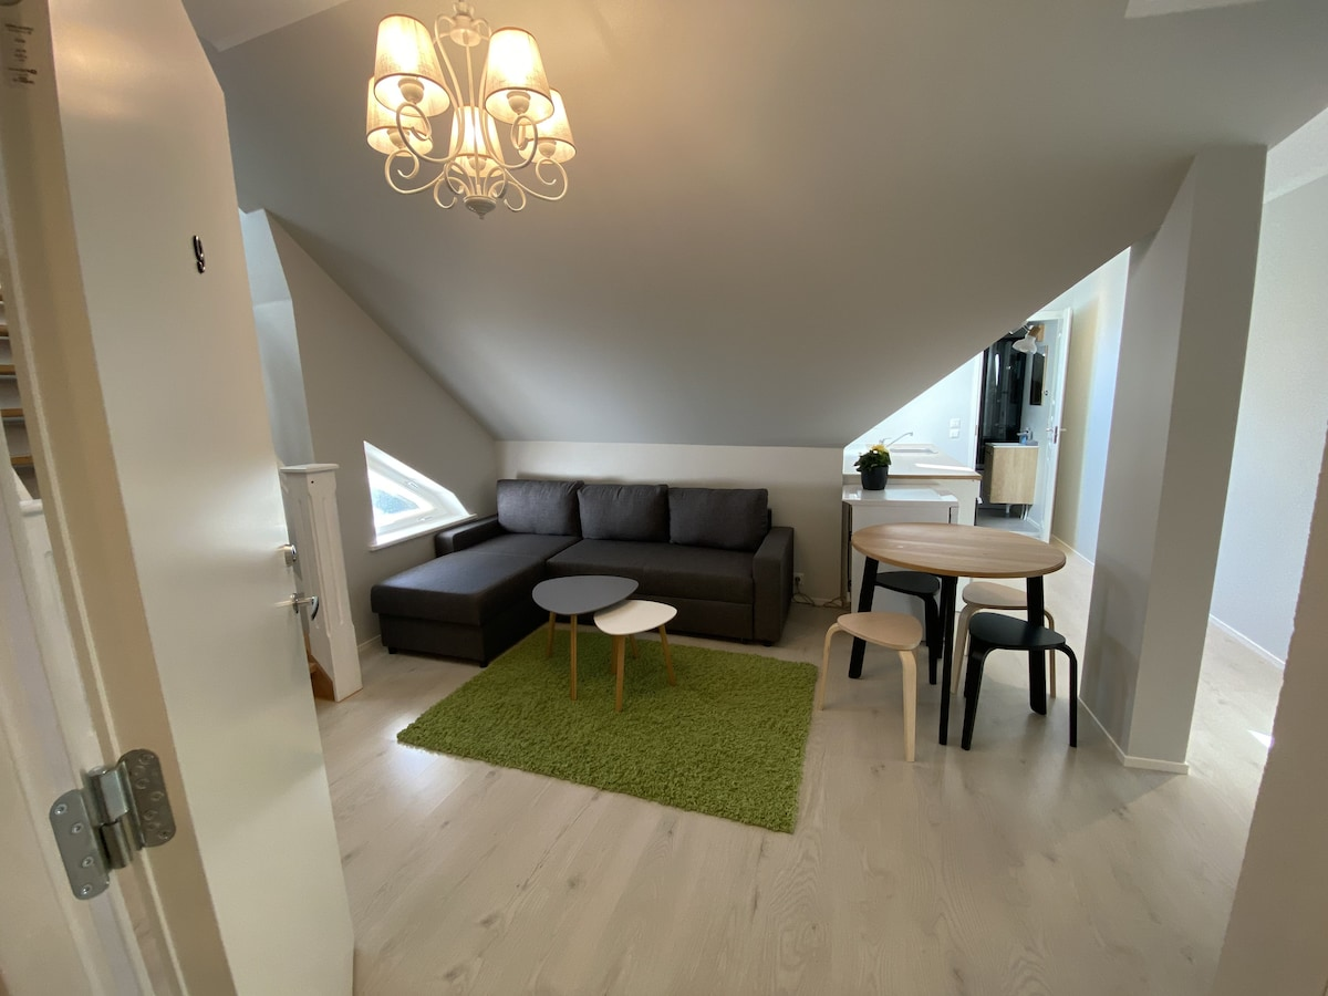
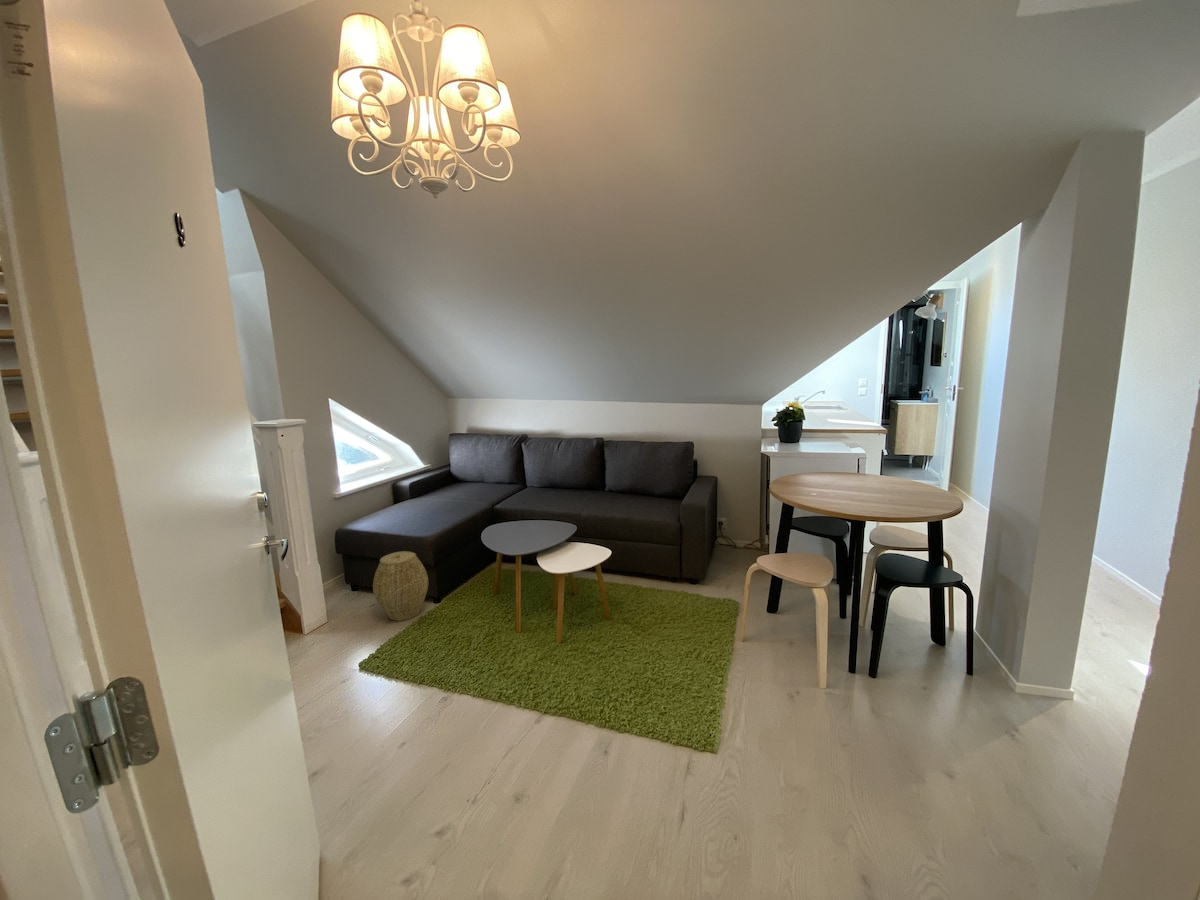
+ woven basket (401, 584)
